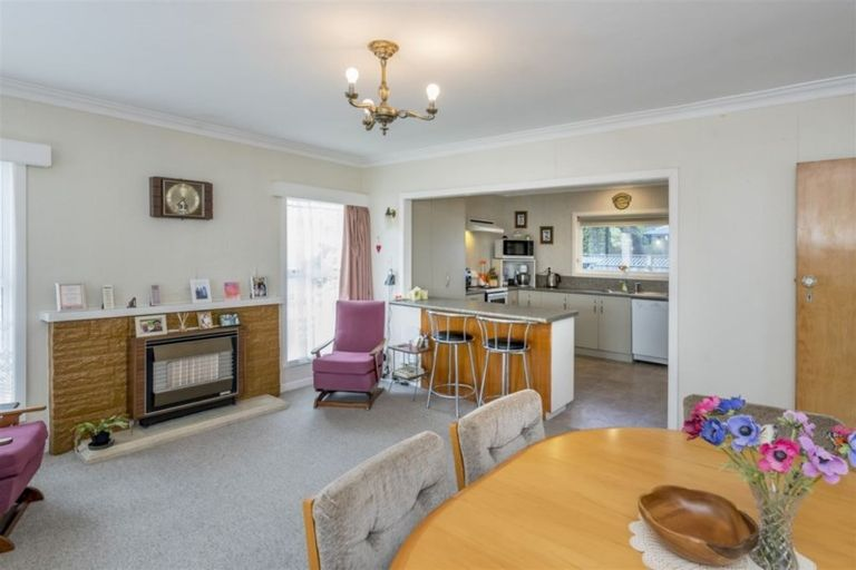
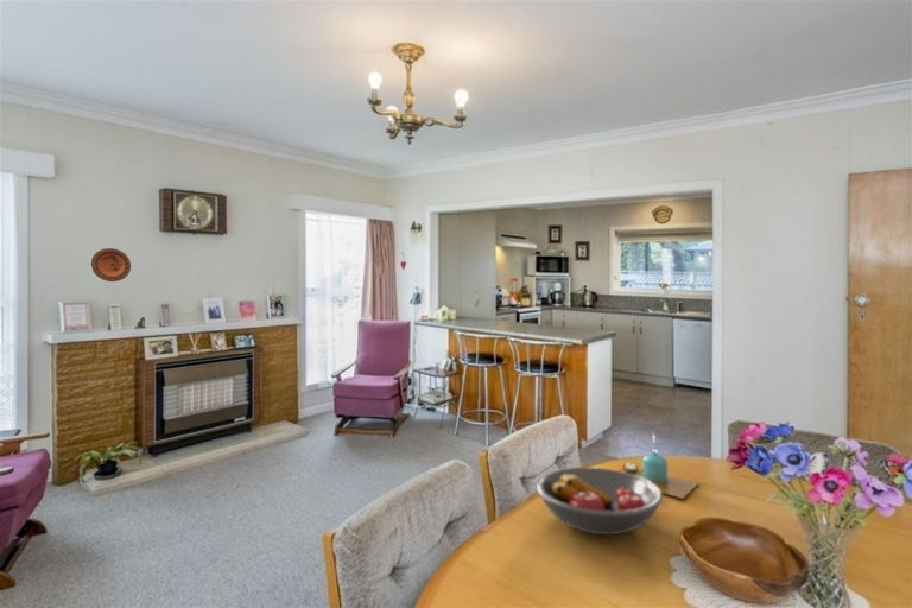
+ decorative plate (110, 265)
+ candle (652, 457)
+ fruit bowl (597, 500)
